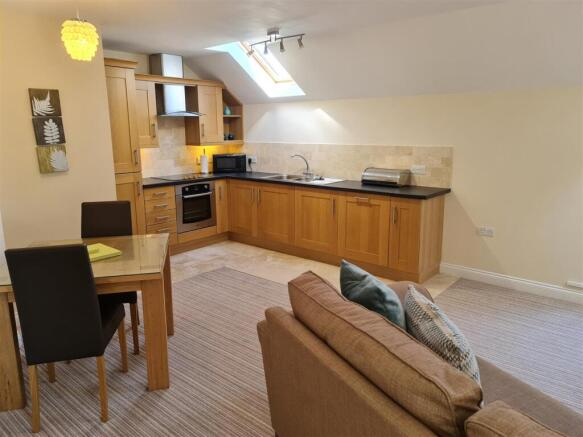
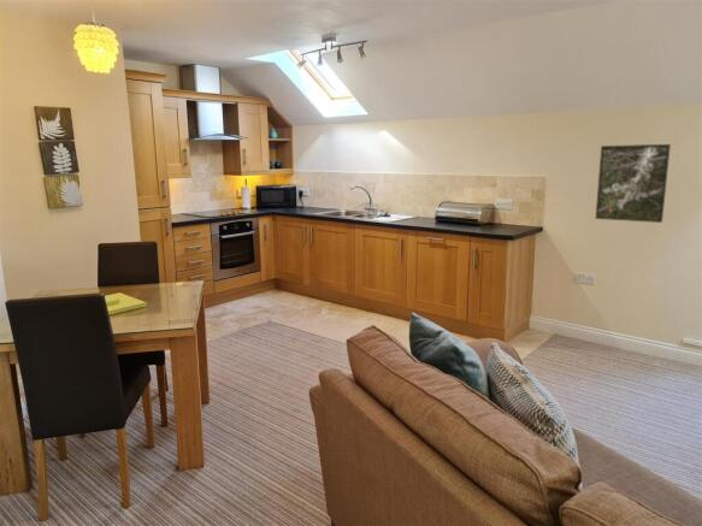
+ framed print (631, 183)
